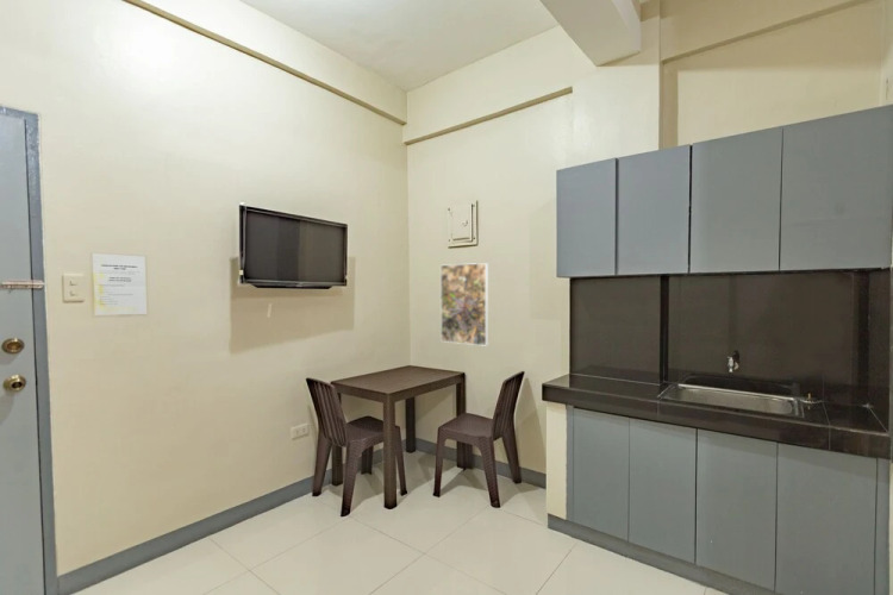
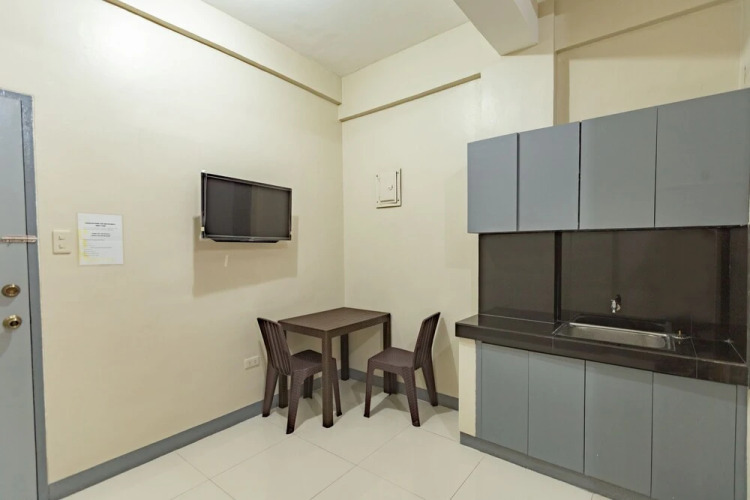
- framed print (463, 303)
